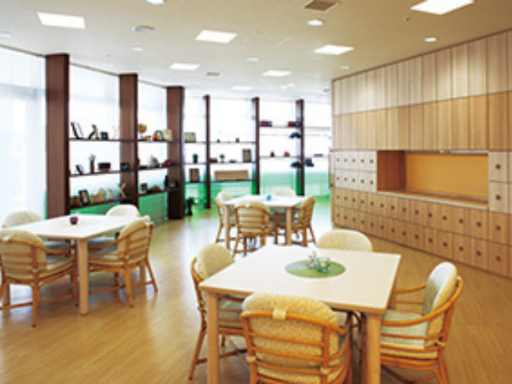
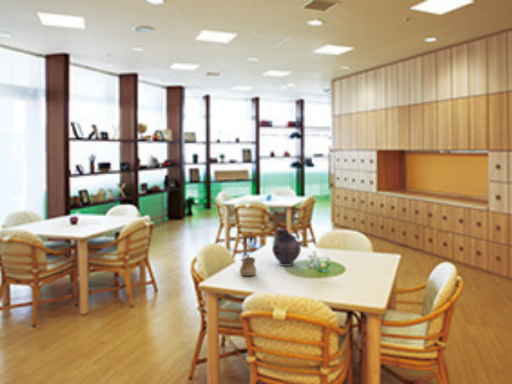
+ pottery (286, 247)
+ teapot (247, 264)
